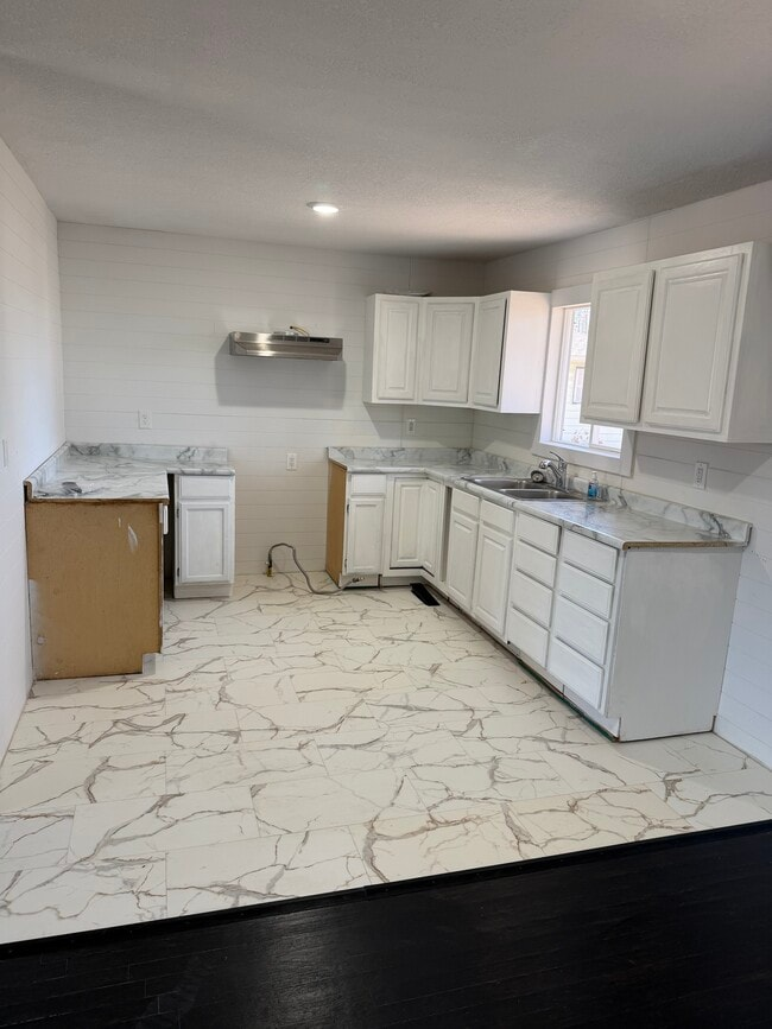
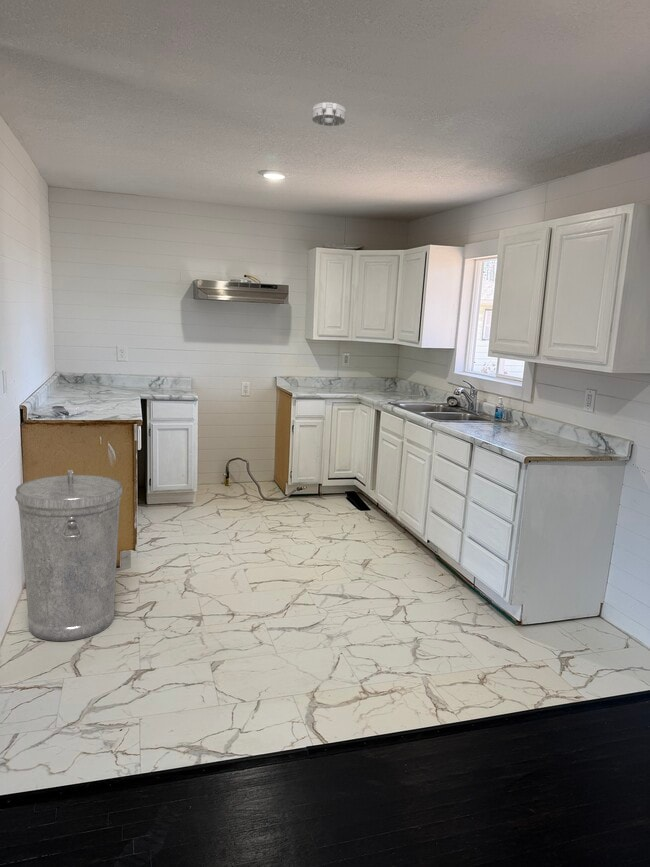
+ smoke detector (328, 113)
+ trash can (71, 548)
